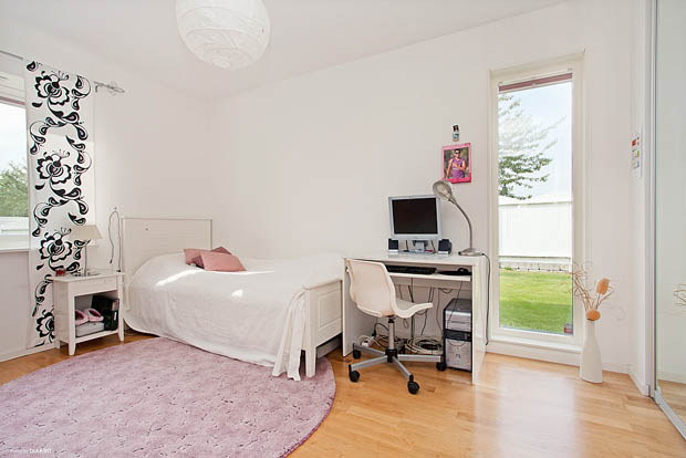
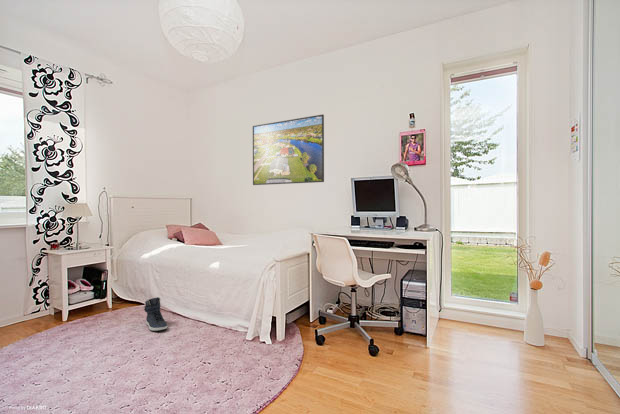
+ sneaker (156, 312)
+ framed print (286, 152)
